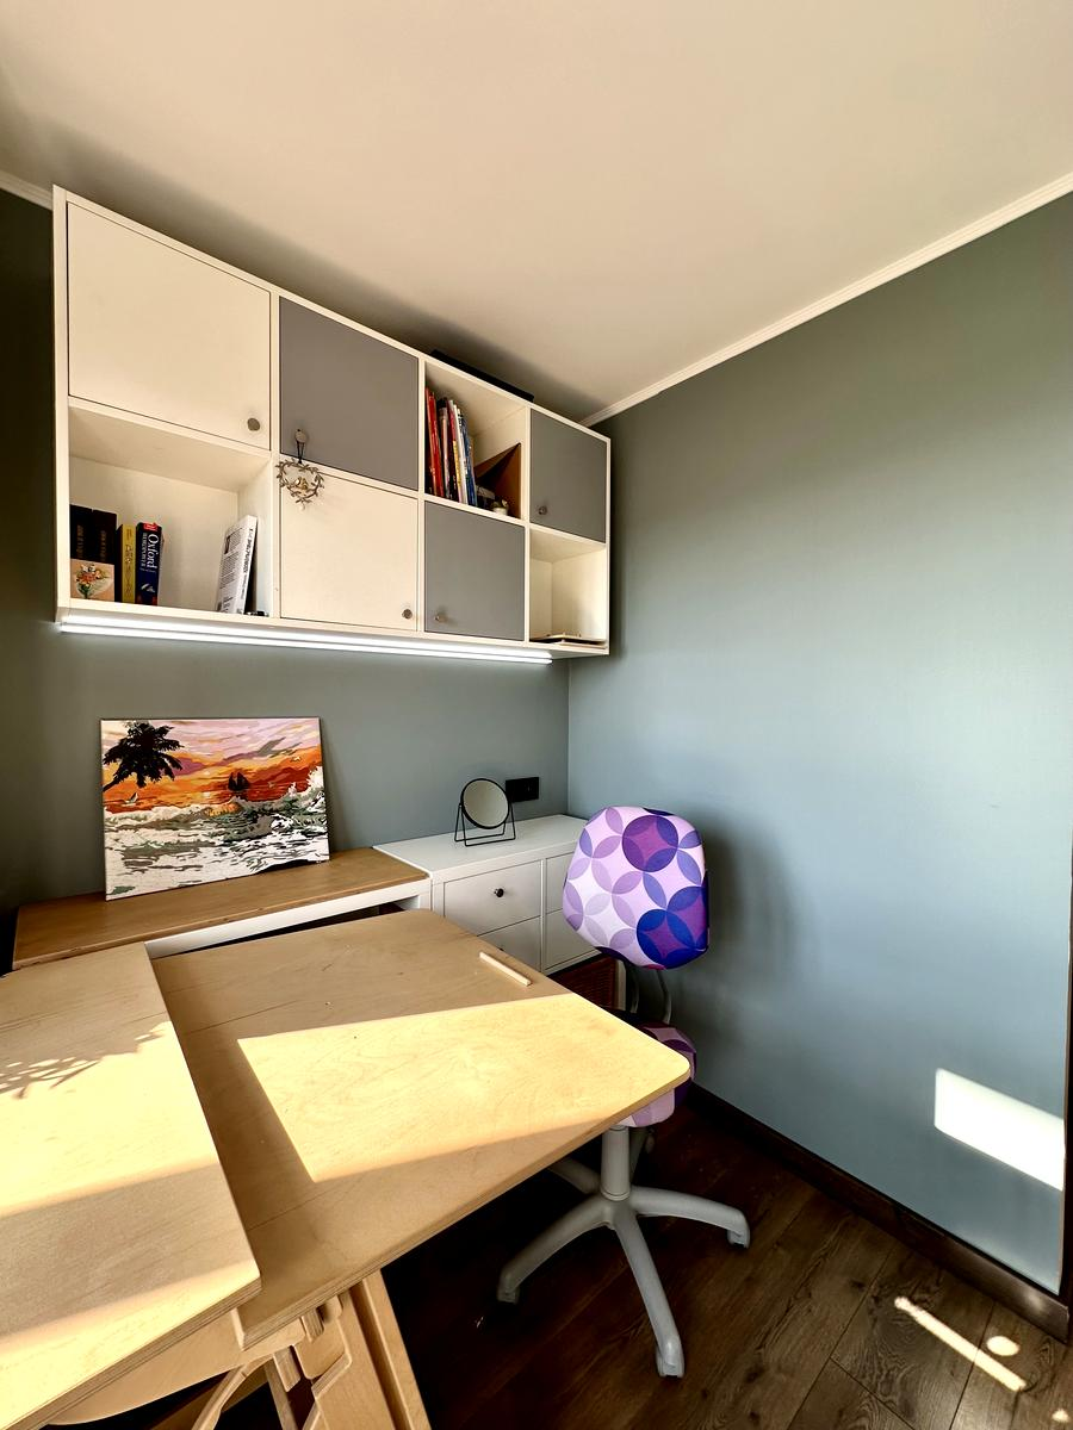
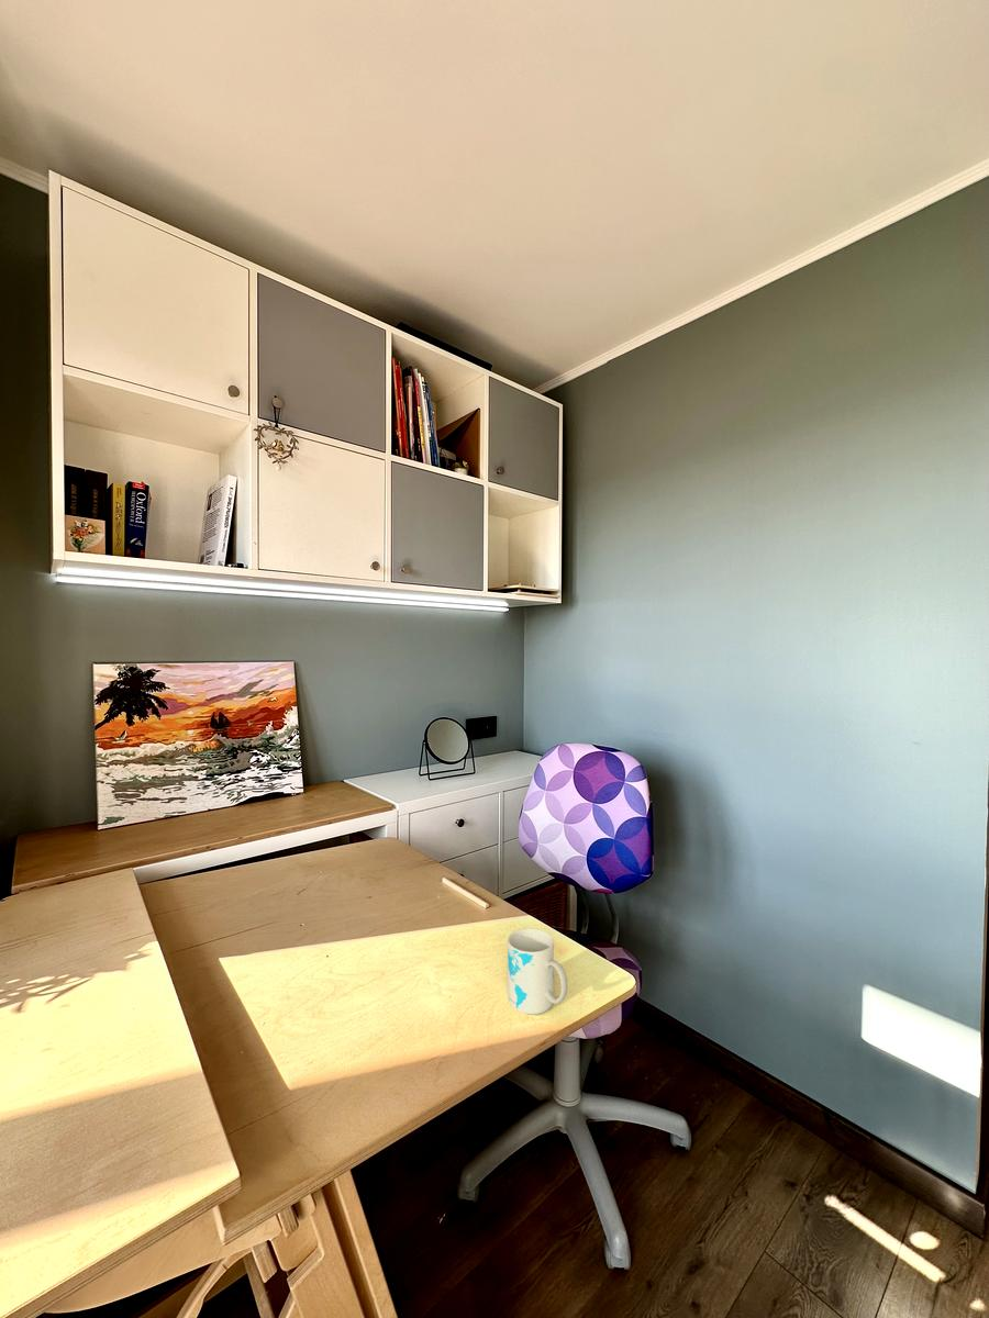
+ mug (538, 974)
